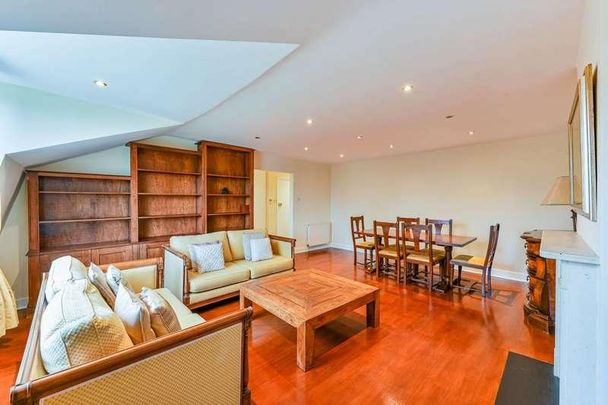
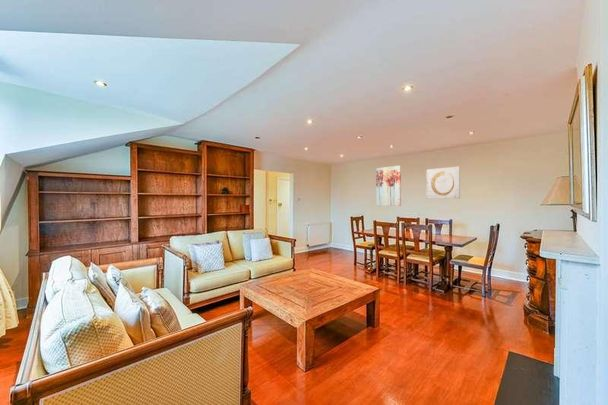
+ wall art (442, 183)
+ wall art (388, 186)
